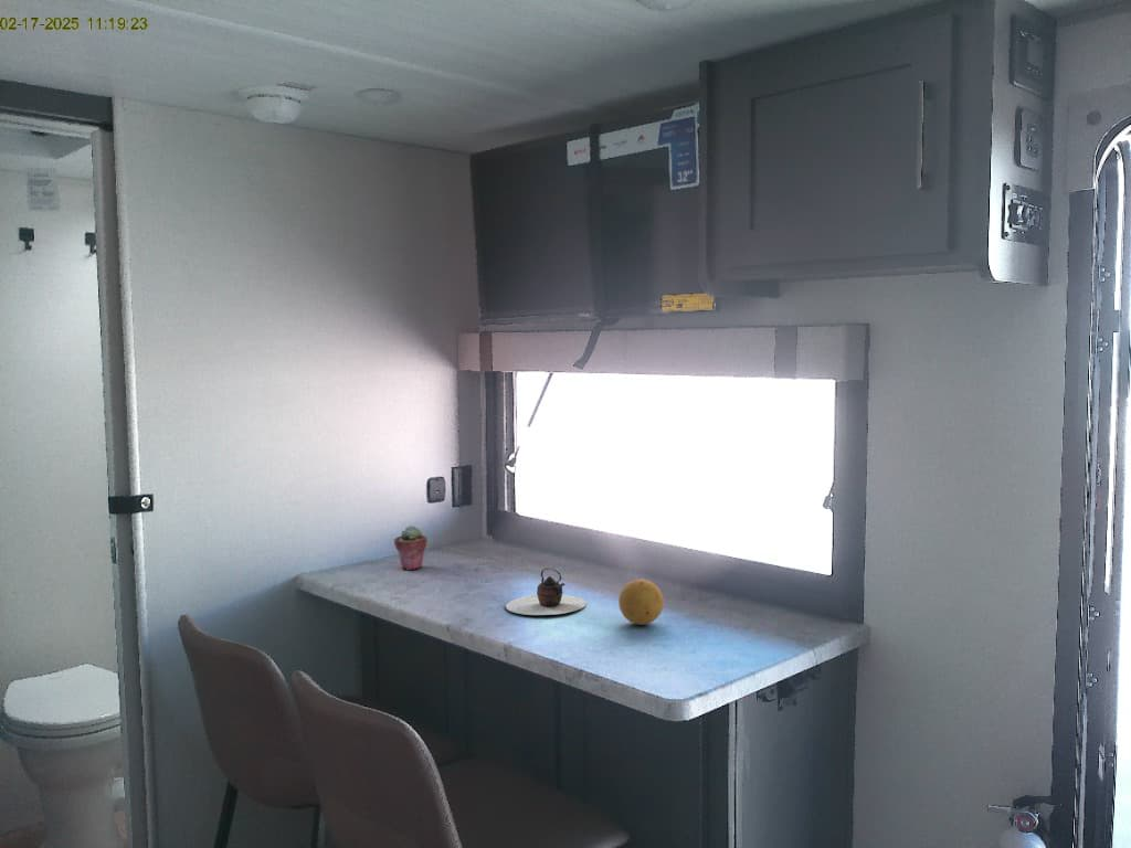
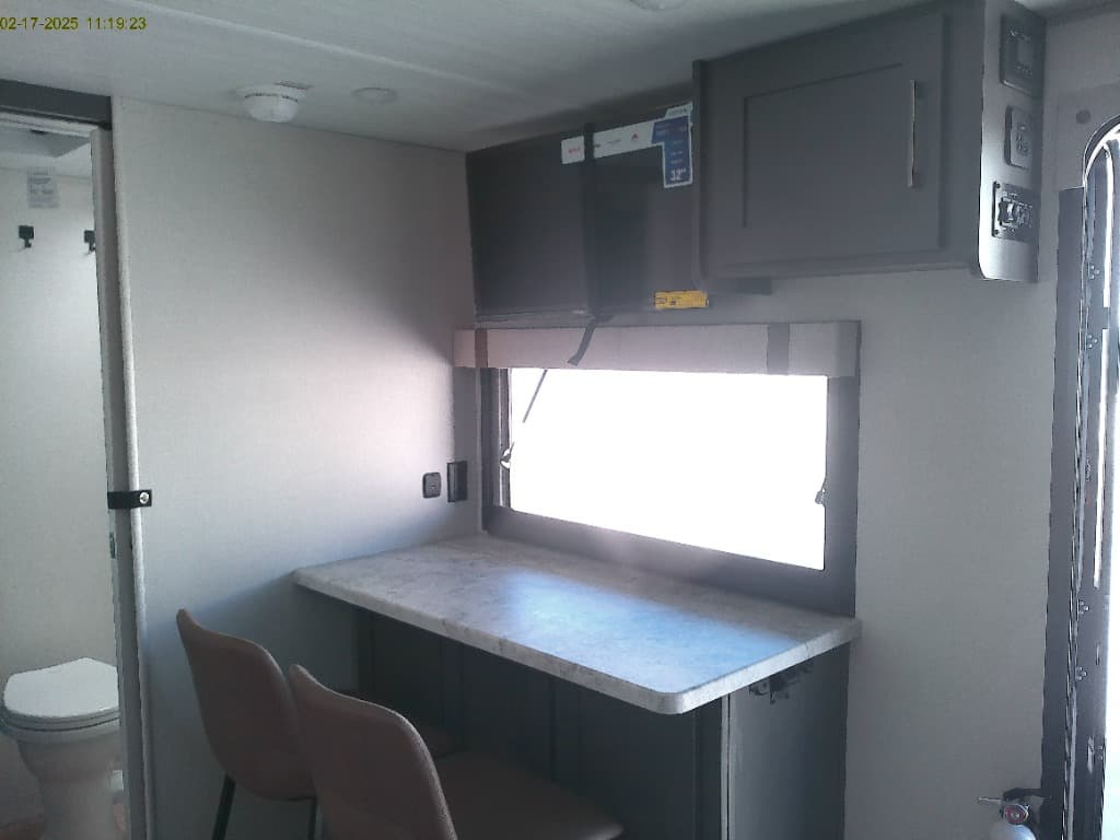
- fruit (641, 602)
- potted succulent (411, 545)
- teapot (546, 586)
